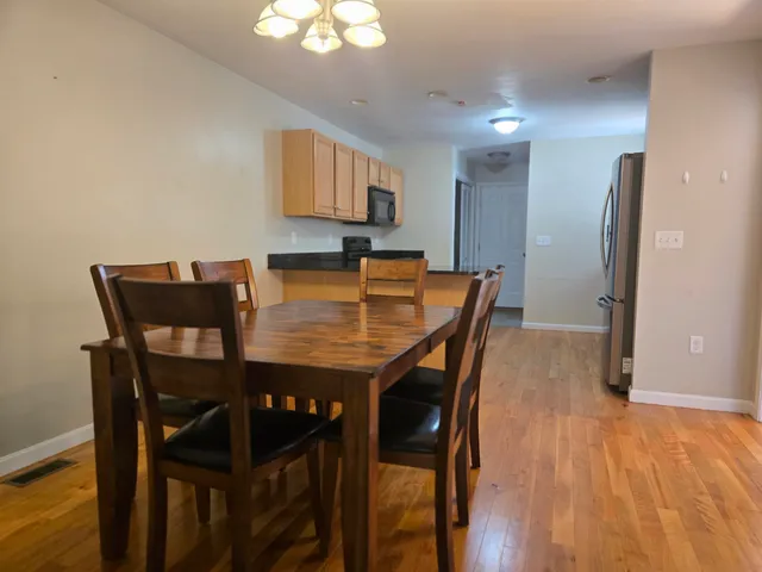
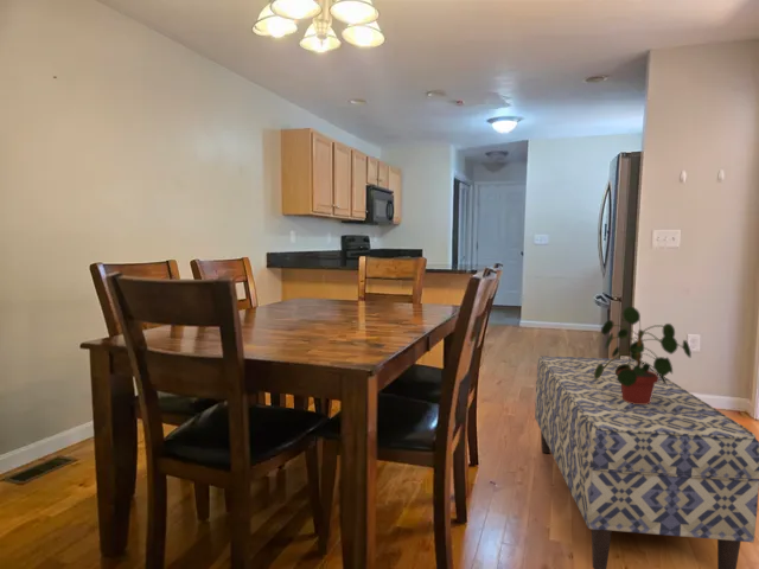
+ potted plant (640, 353)
+ bench (618, 443)
